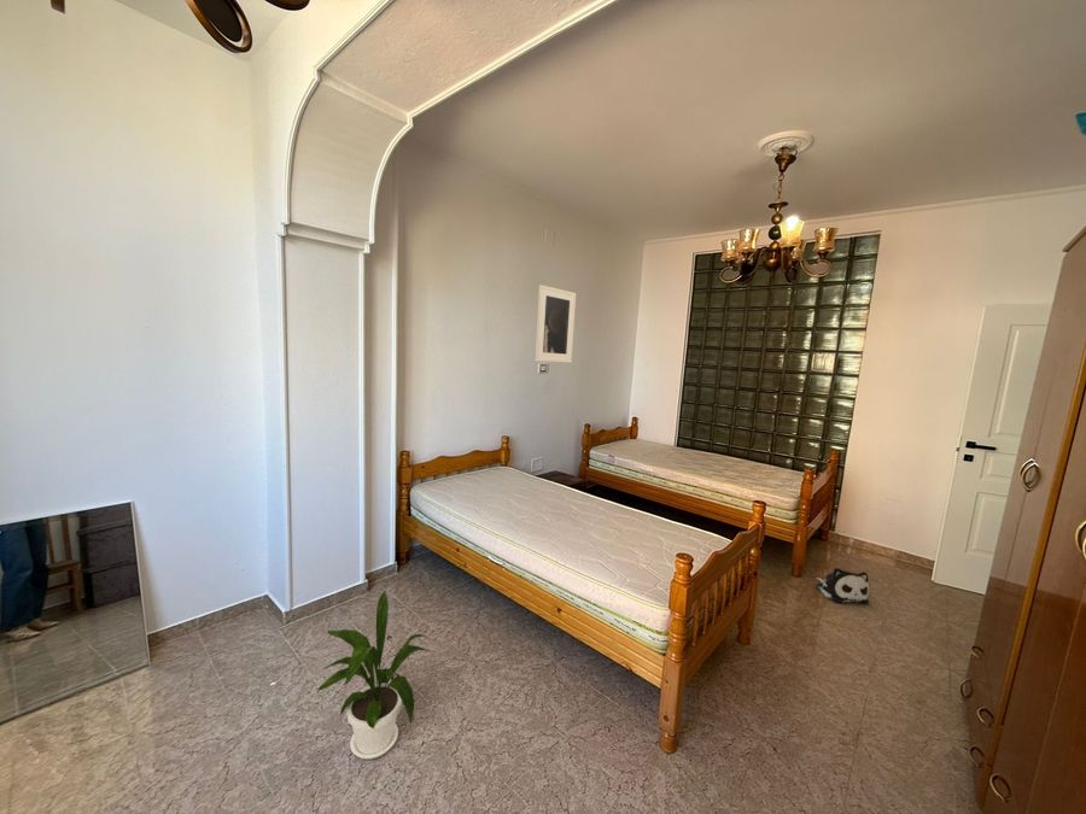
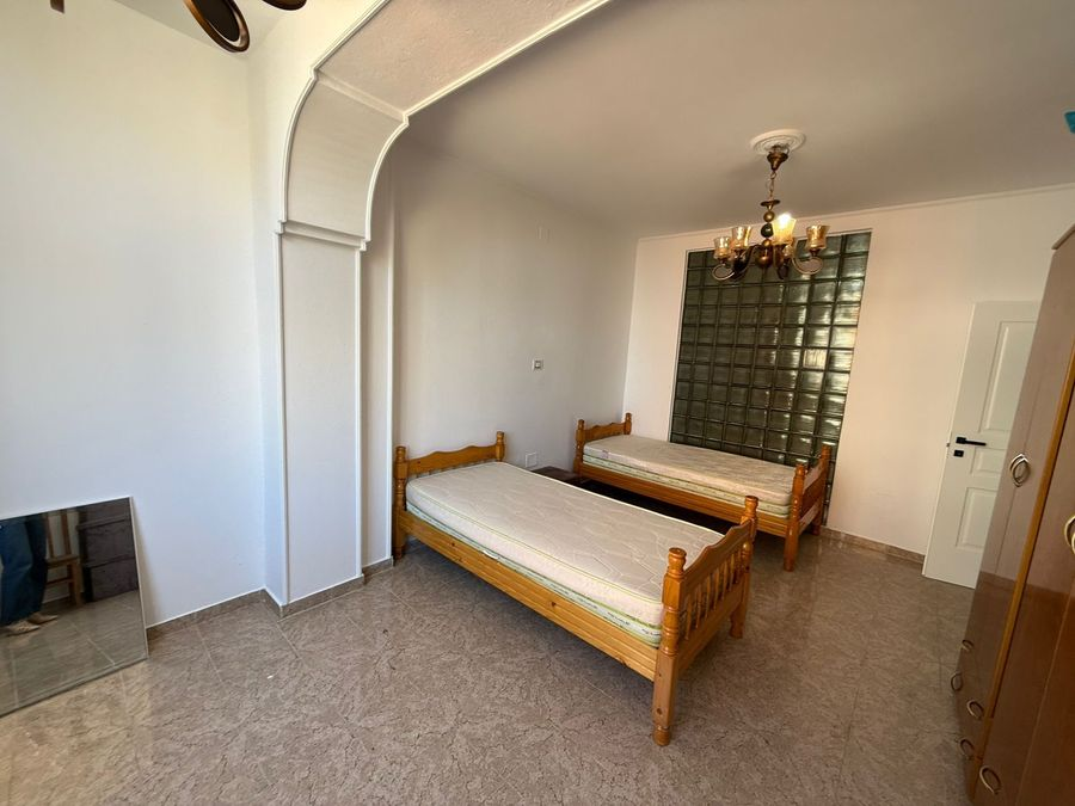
- house plant (373, 678)
- plush toy (837, 576)
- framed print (555, 326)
